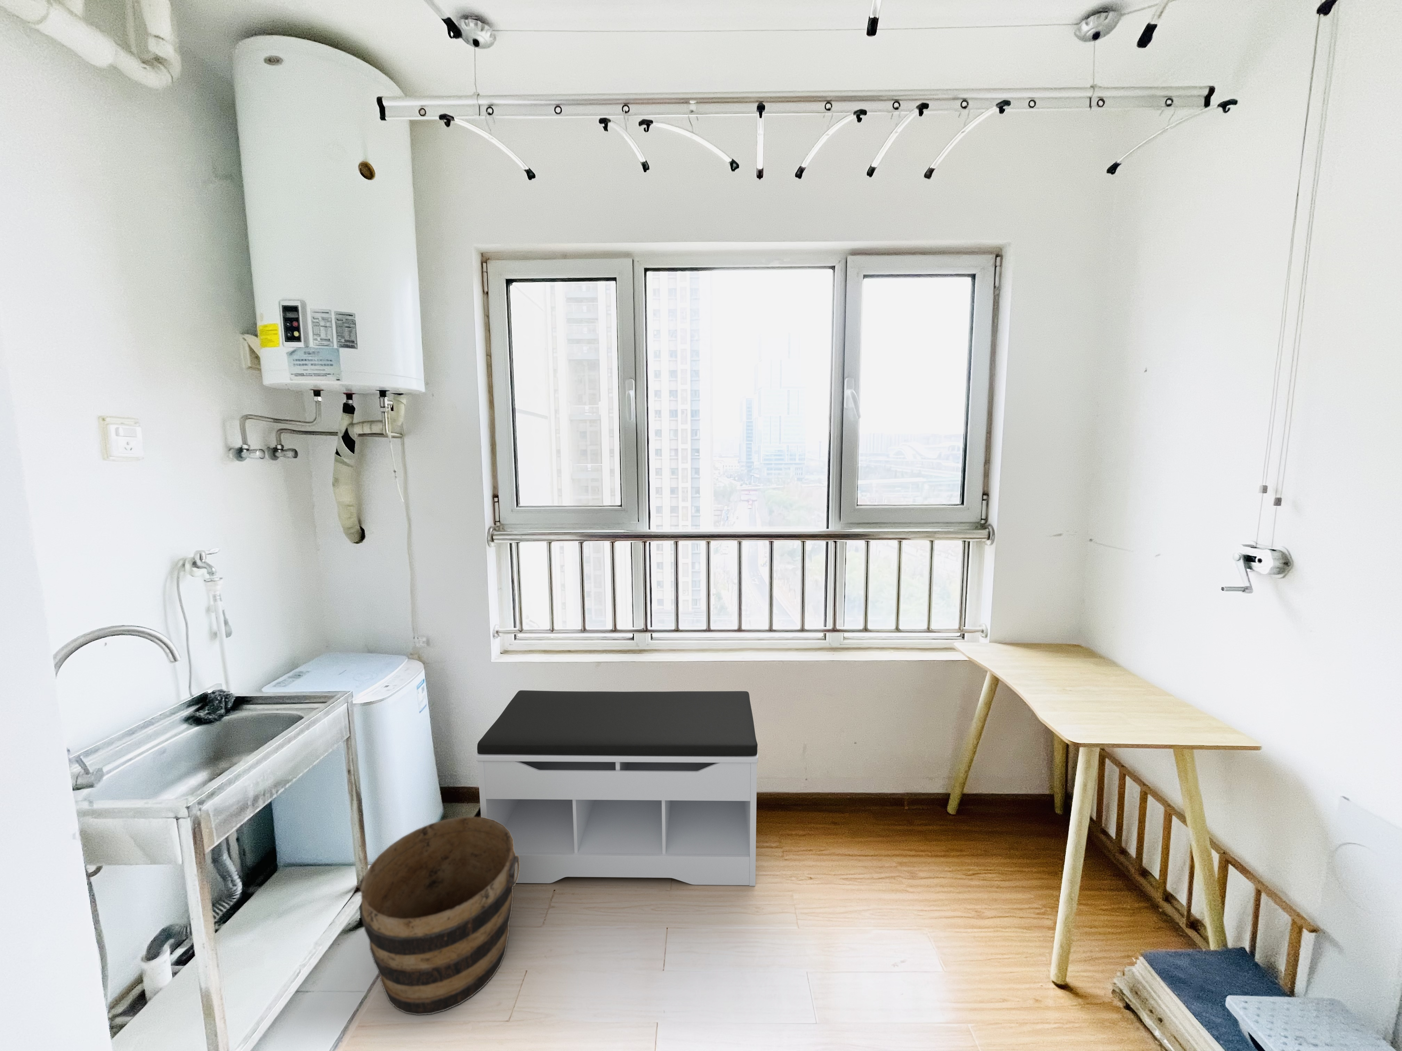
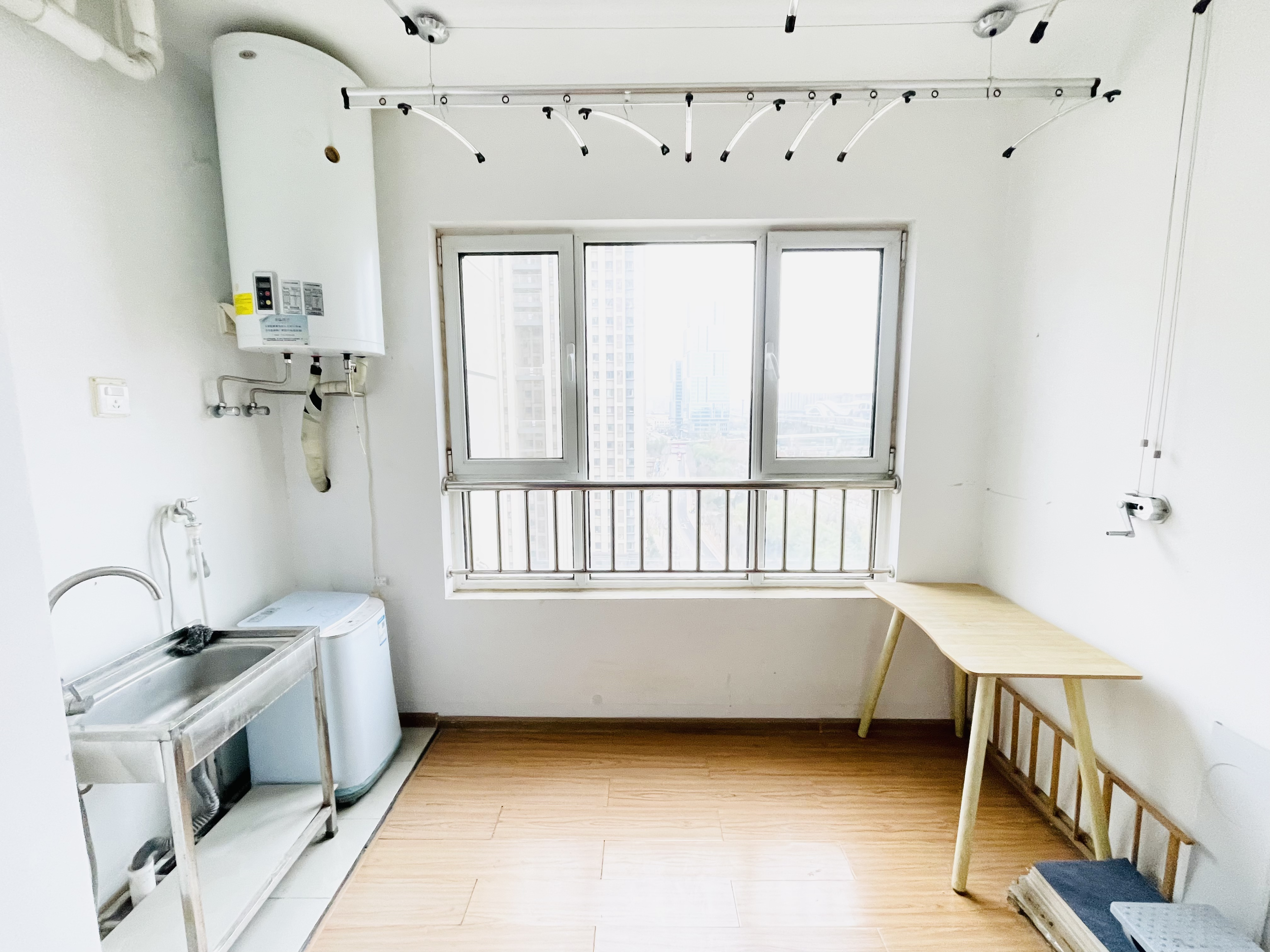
- bucket (445, 911)
- bench (627, 778)
